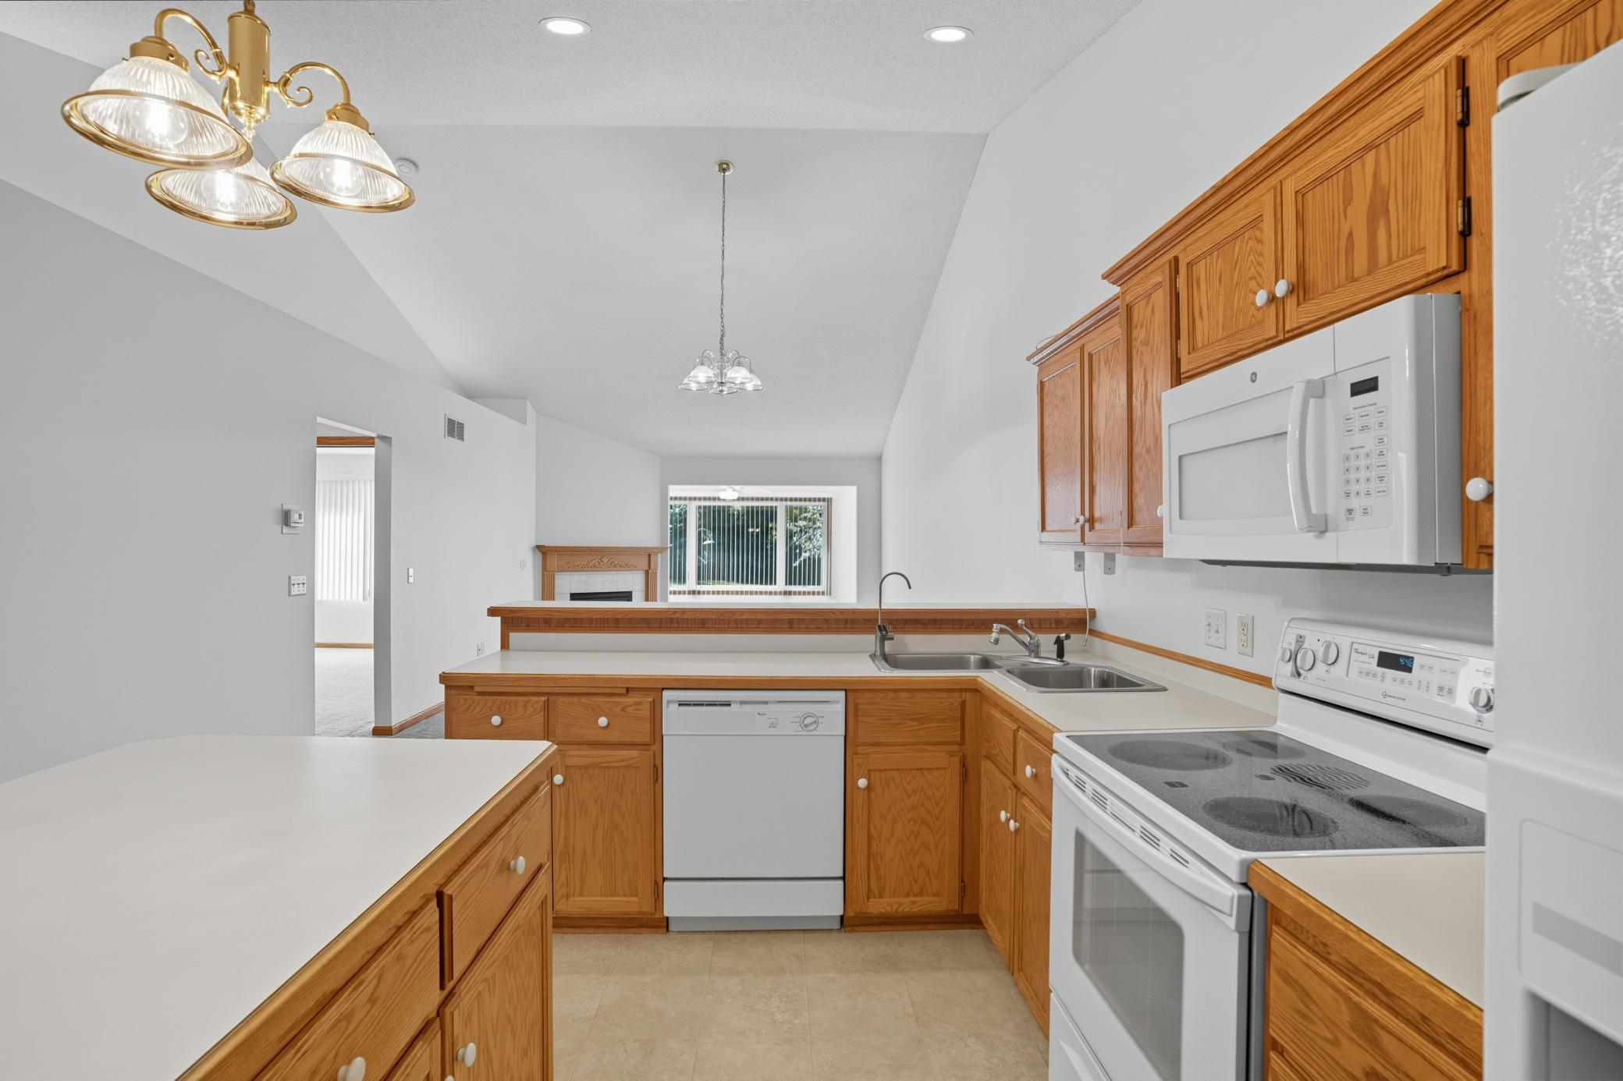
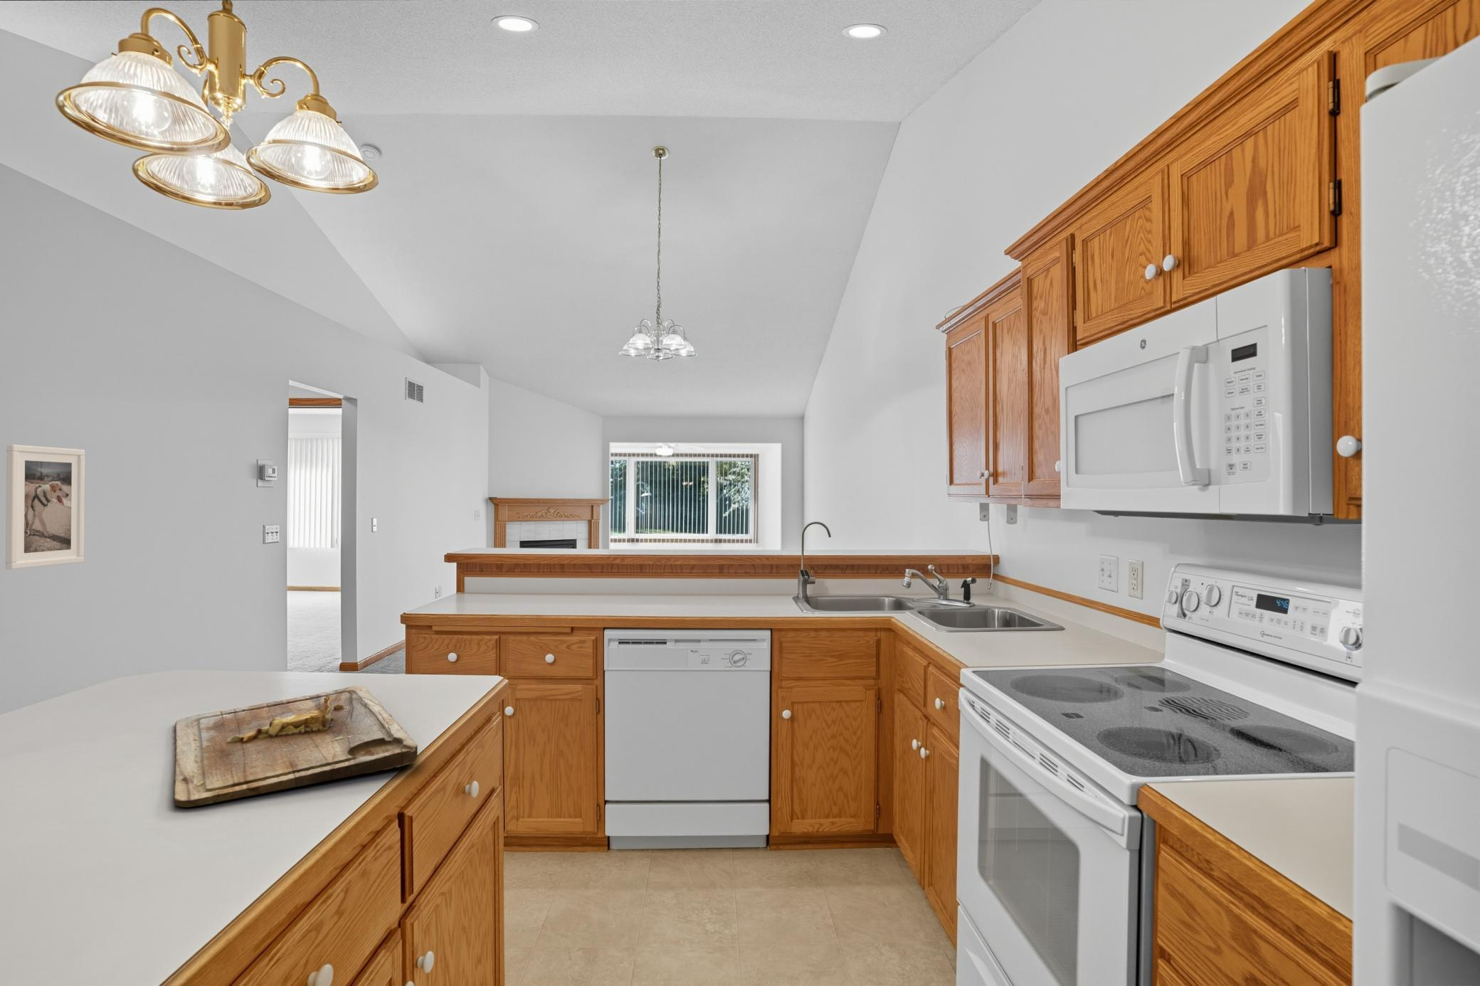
+ cutting board (289, 723)
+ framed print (47, 506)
